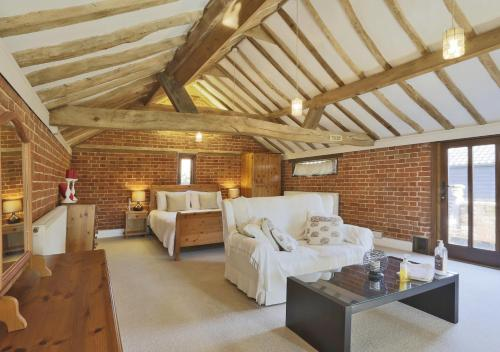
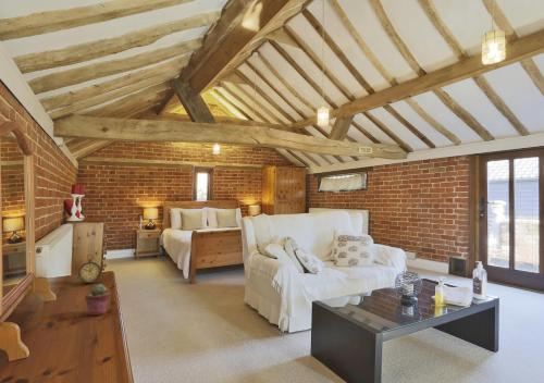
+ alarm clock (89, 268)
+ potted succulent (97, 298)
